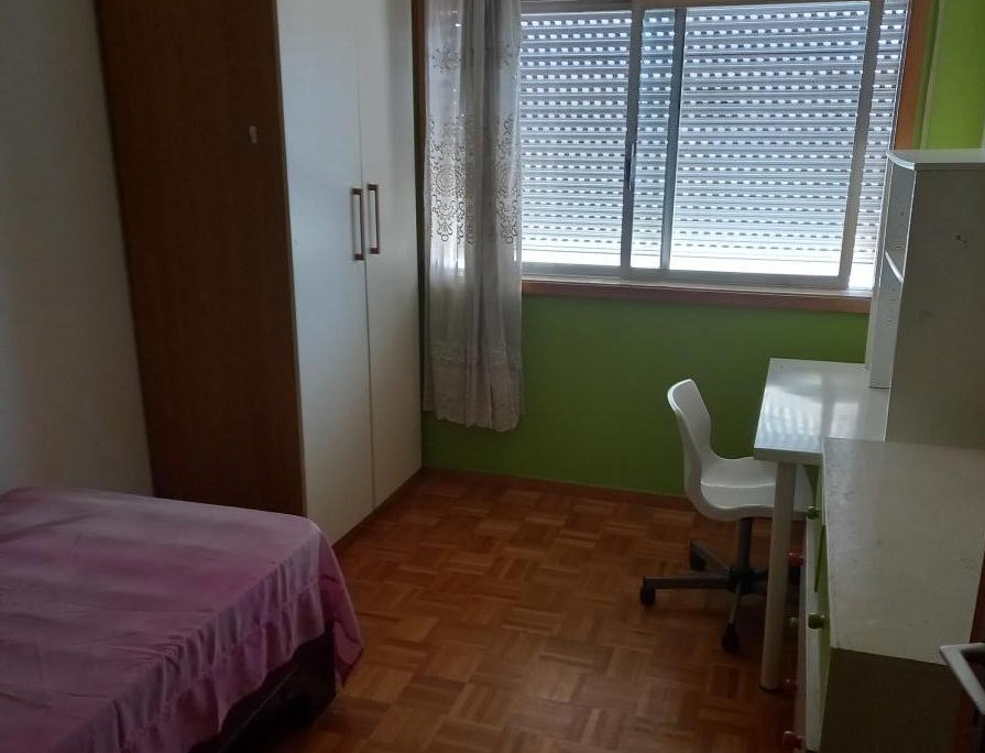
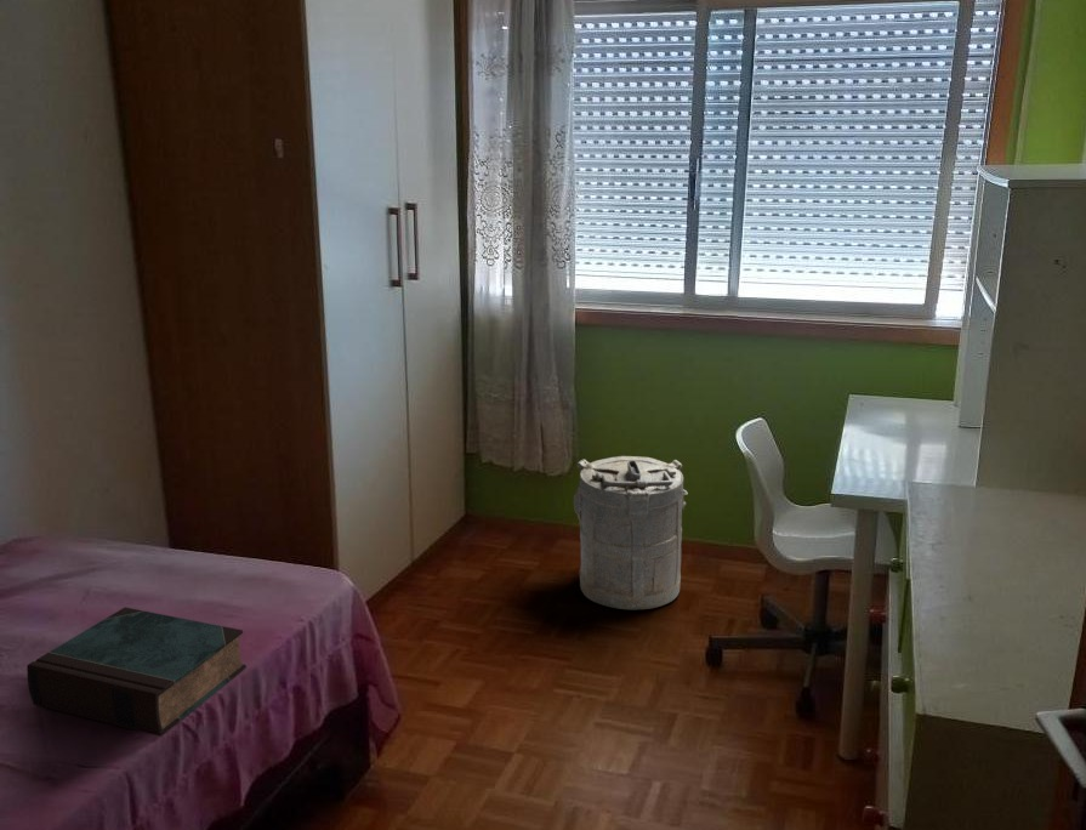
+ book (140, 666)
+ laundry hamper (626, 523)
